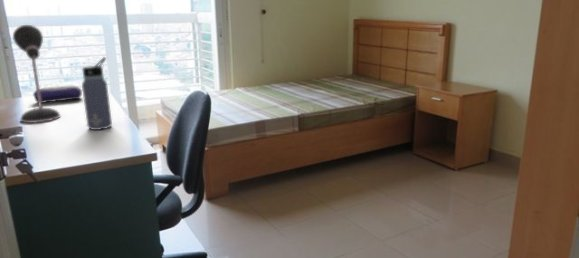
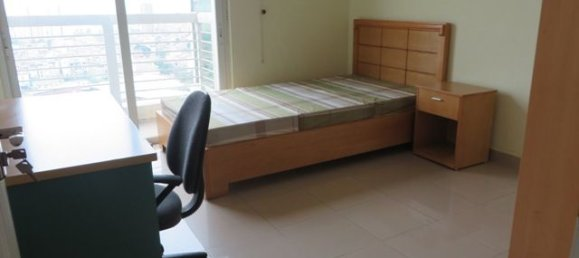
- desk lamp (34, 73)
- pencil case (58, 93)
- water bottle (96, 93)
